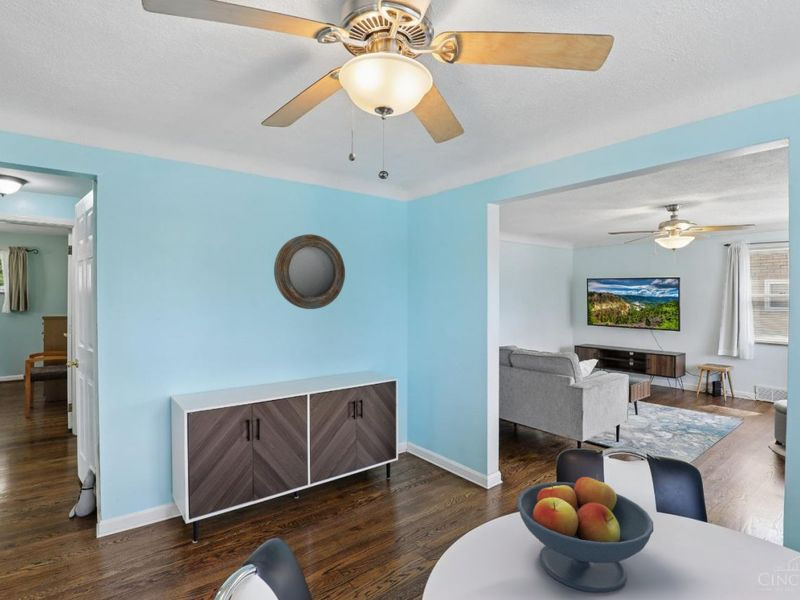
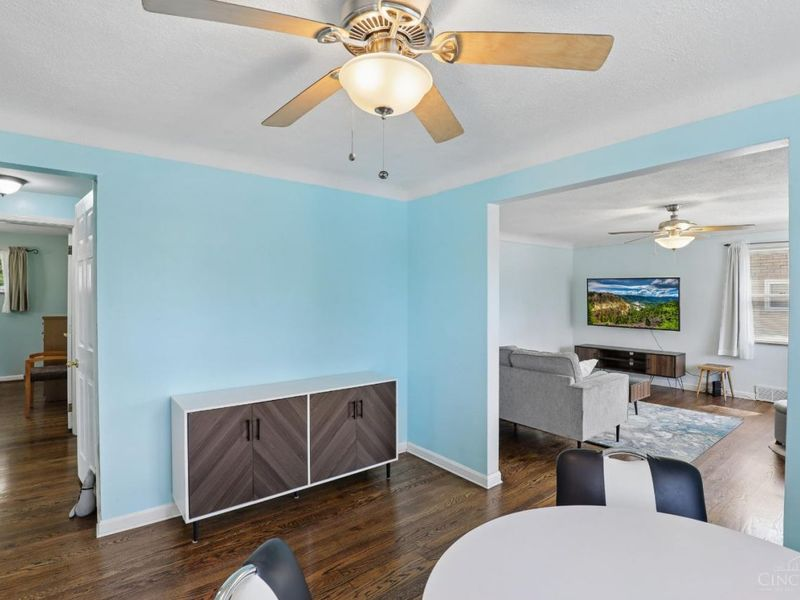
- home mirror (311, 271)
- fruit bowl (581, 527)
